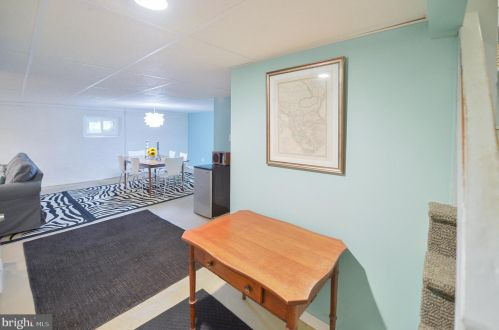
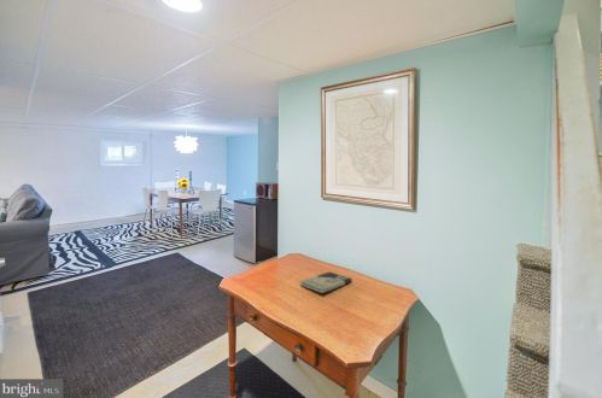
+ book (326, 281)
